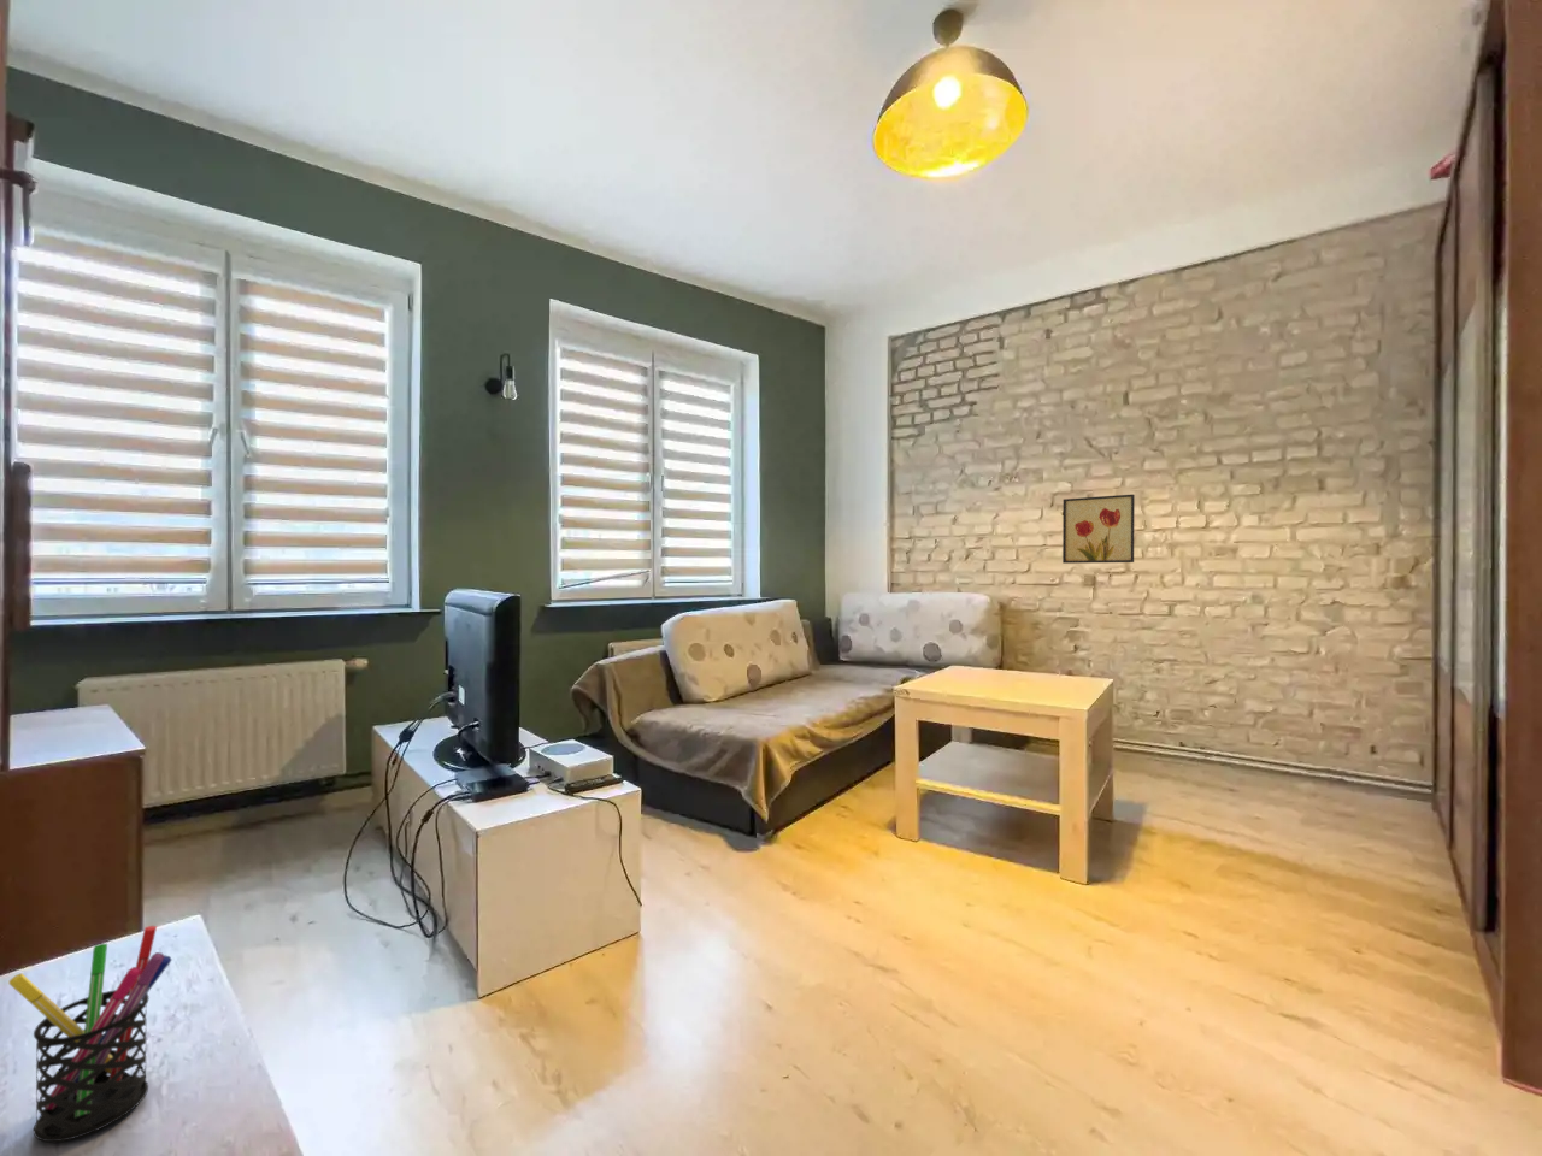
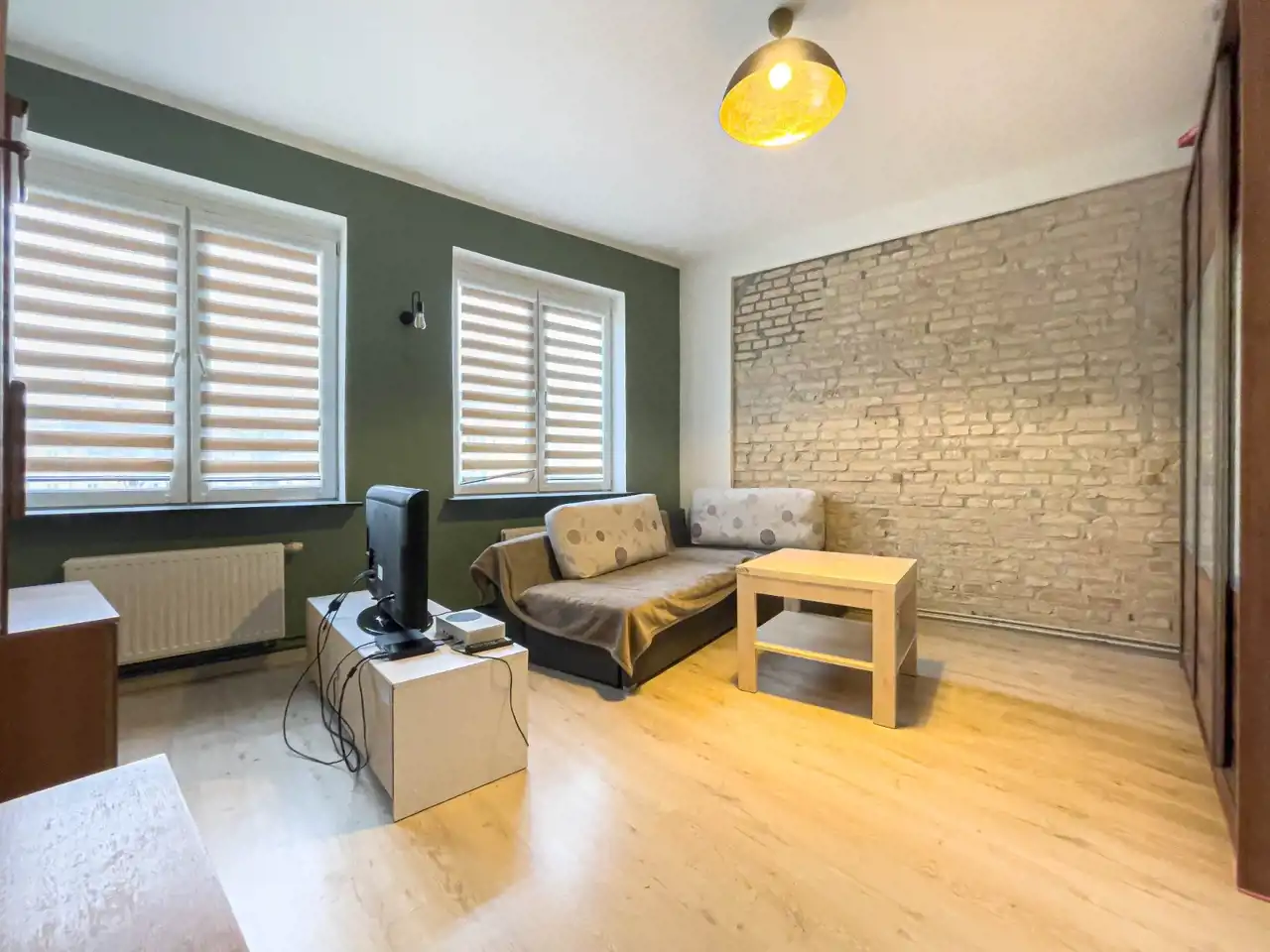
- pen holder (100, 1019)
- wall art (1098, 529)
